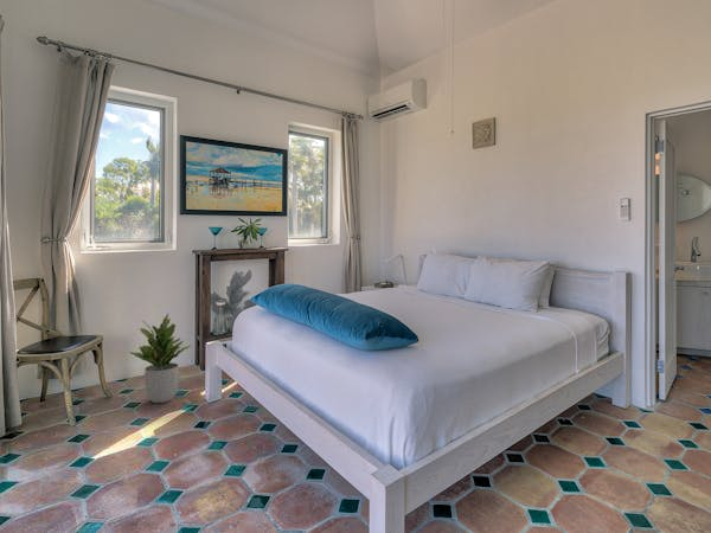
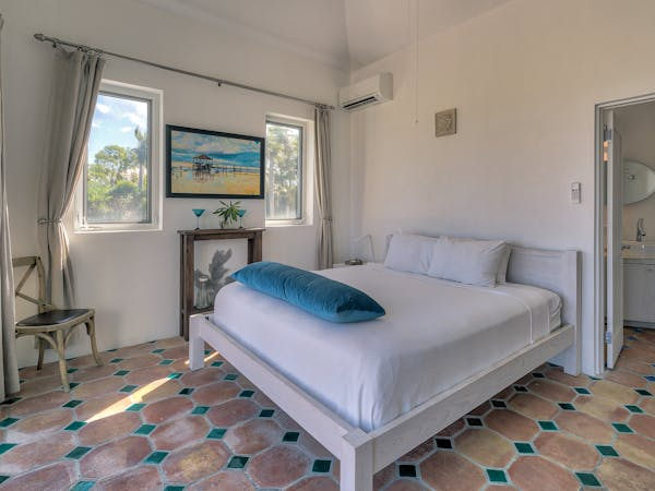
- potted plant (160, 357)
